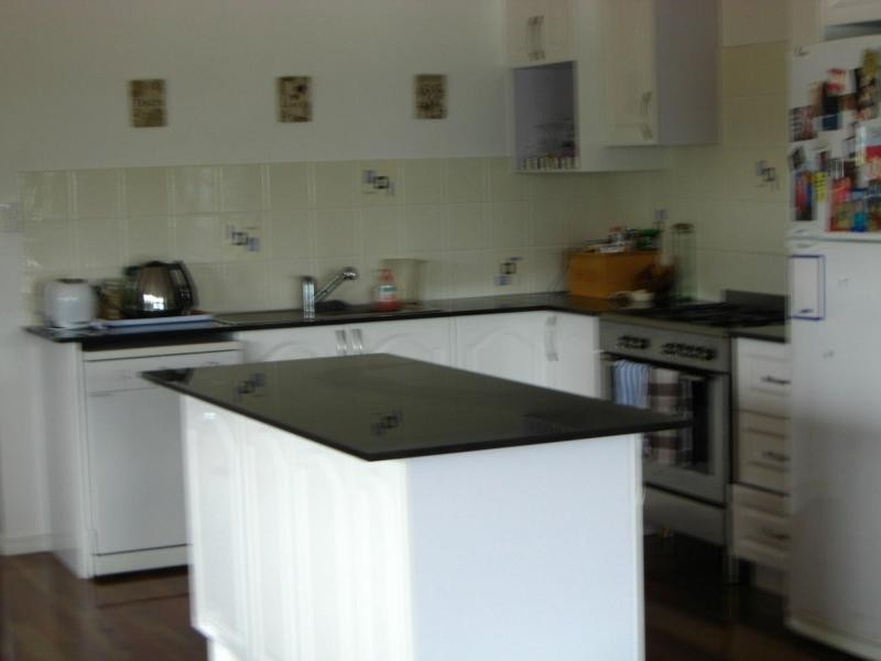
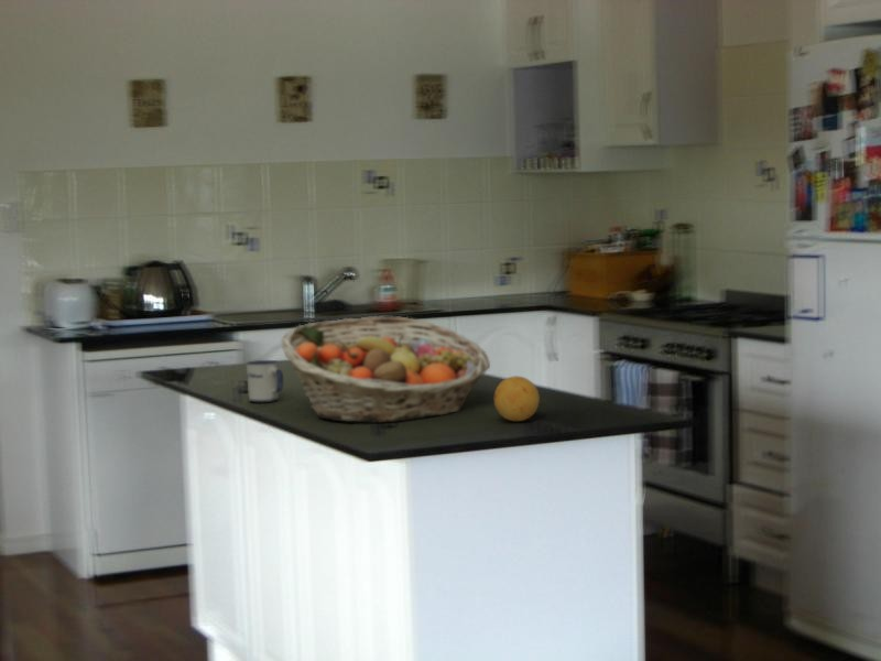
+ fruit (516, 398)
+ mug (265, 381)
+ fruit basket (385, 367)
